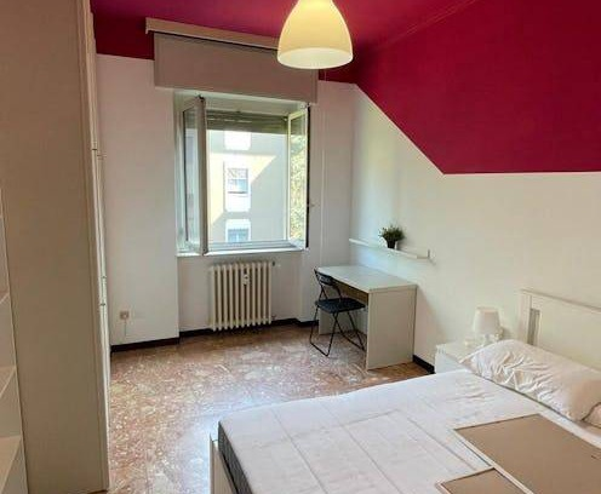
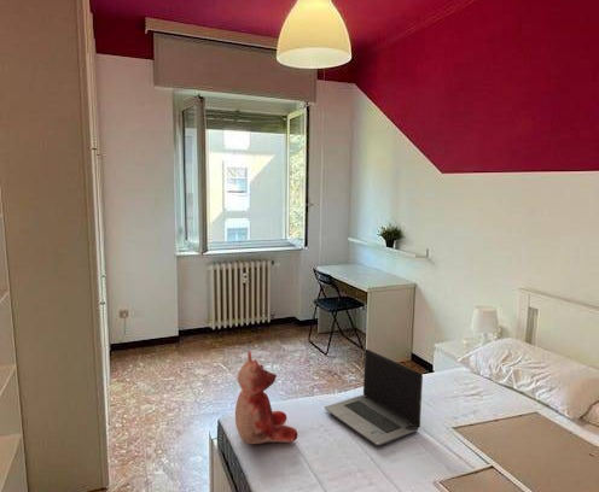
+ teddy bear (264, 396)
+ laptop computer (371, 393)
